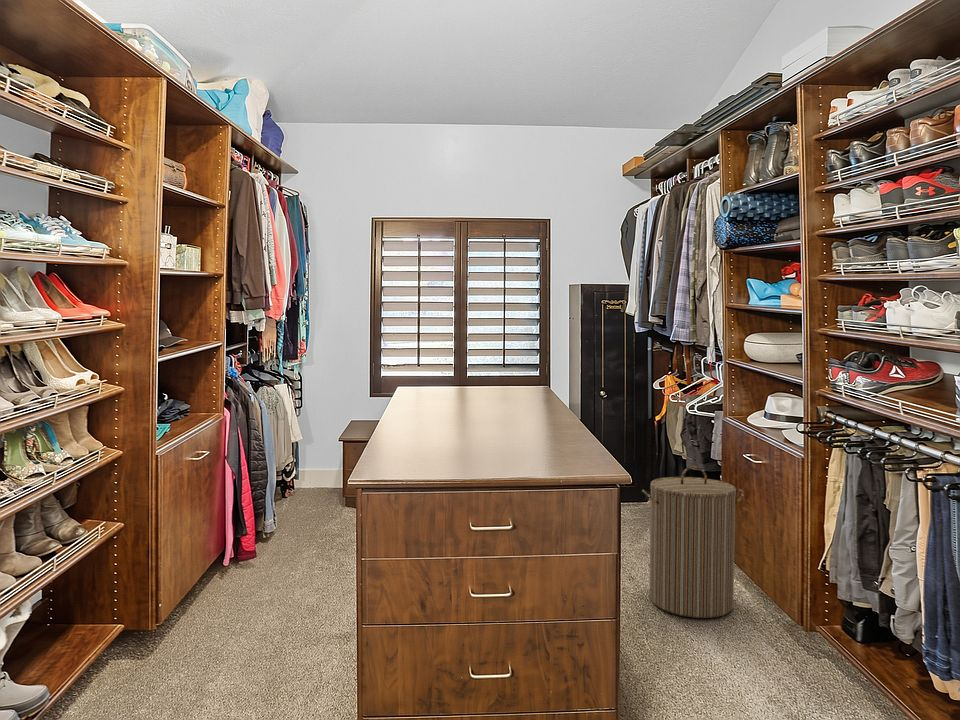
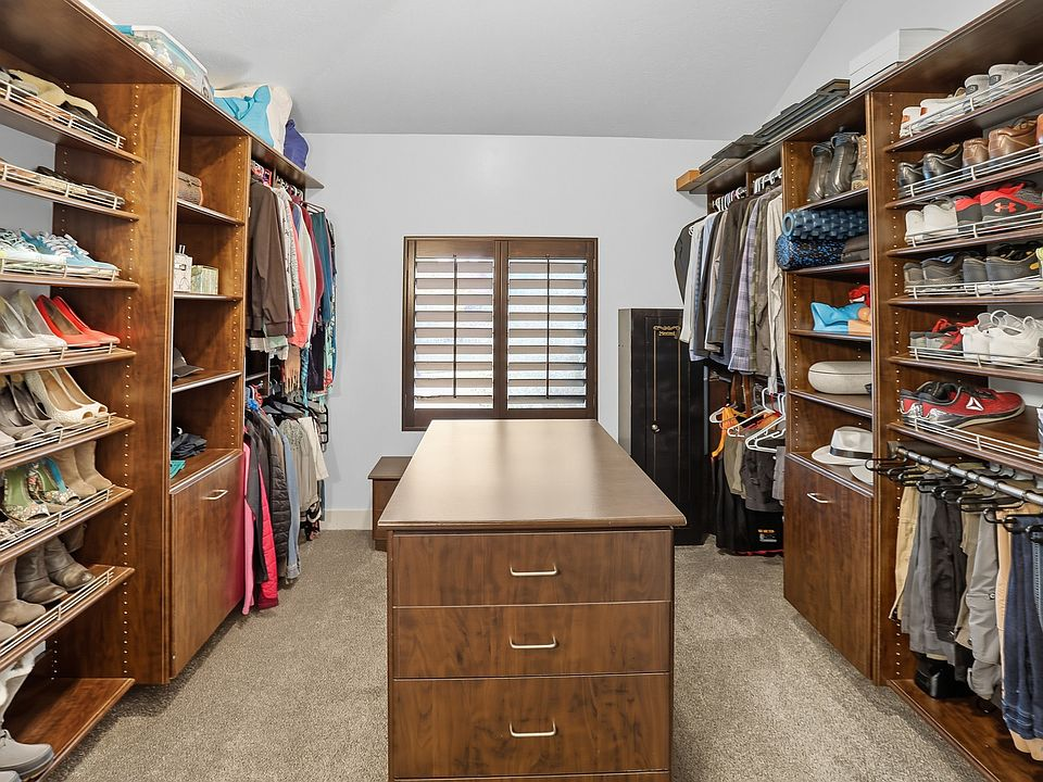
- laundry hamper (691, 534)
